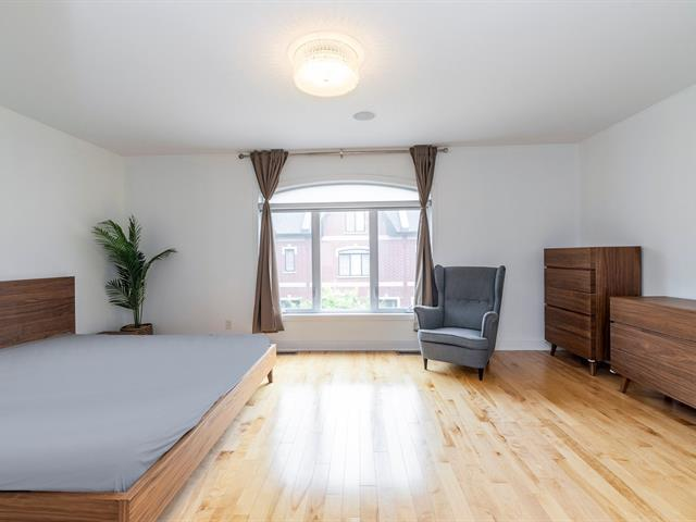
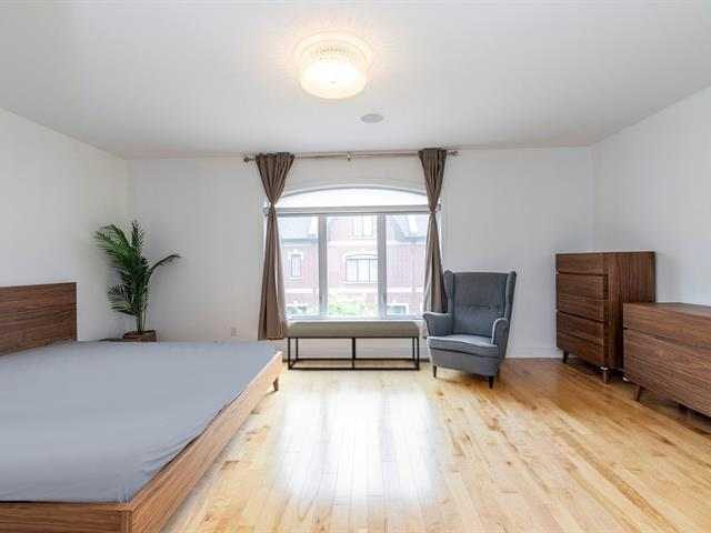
+ bench (353, 343)
